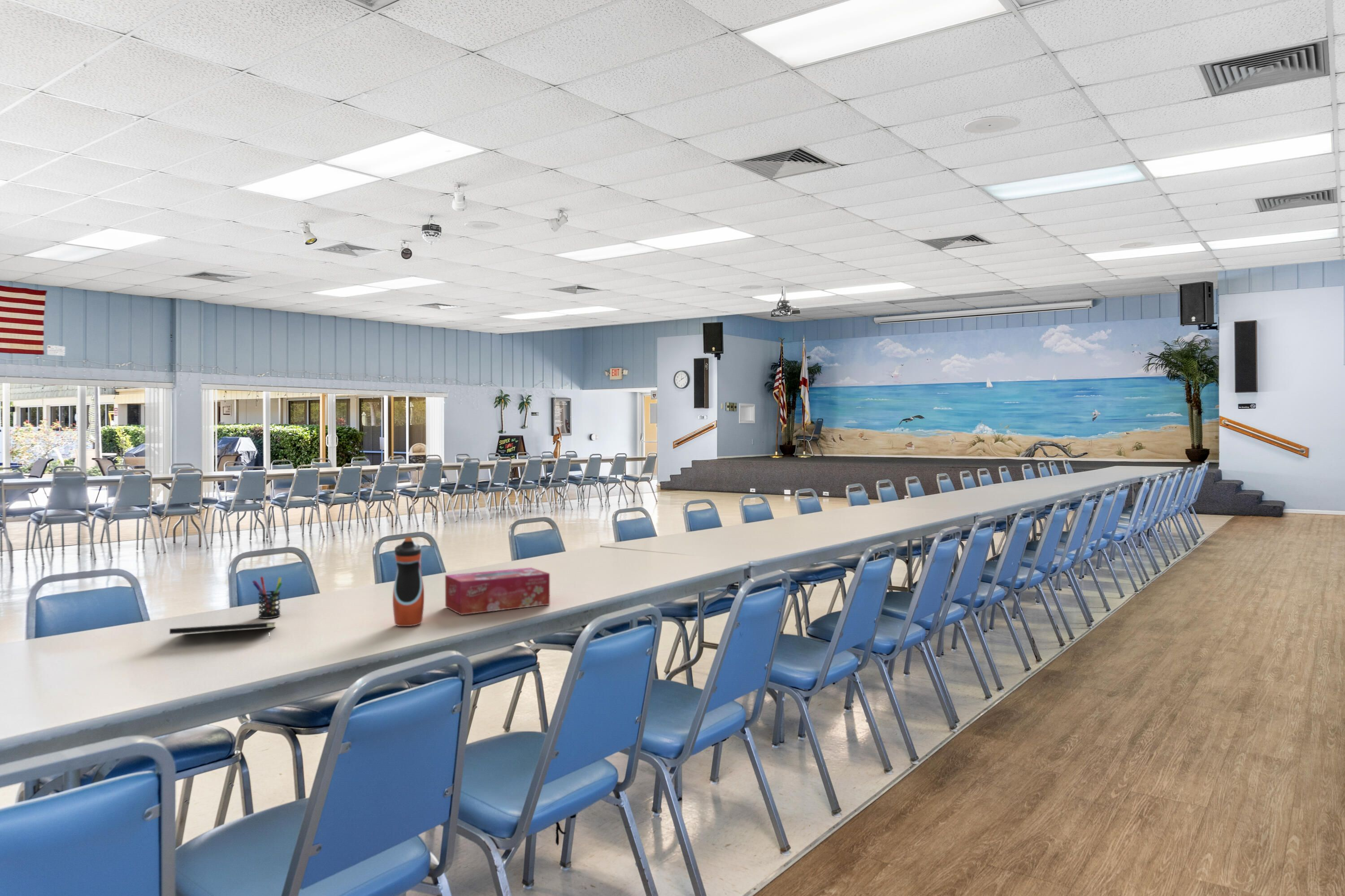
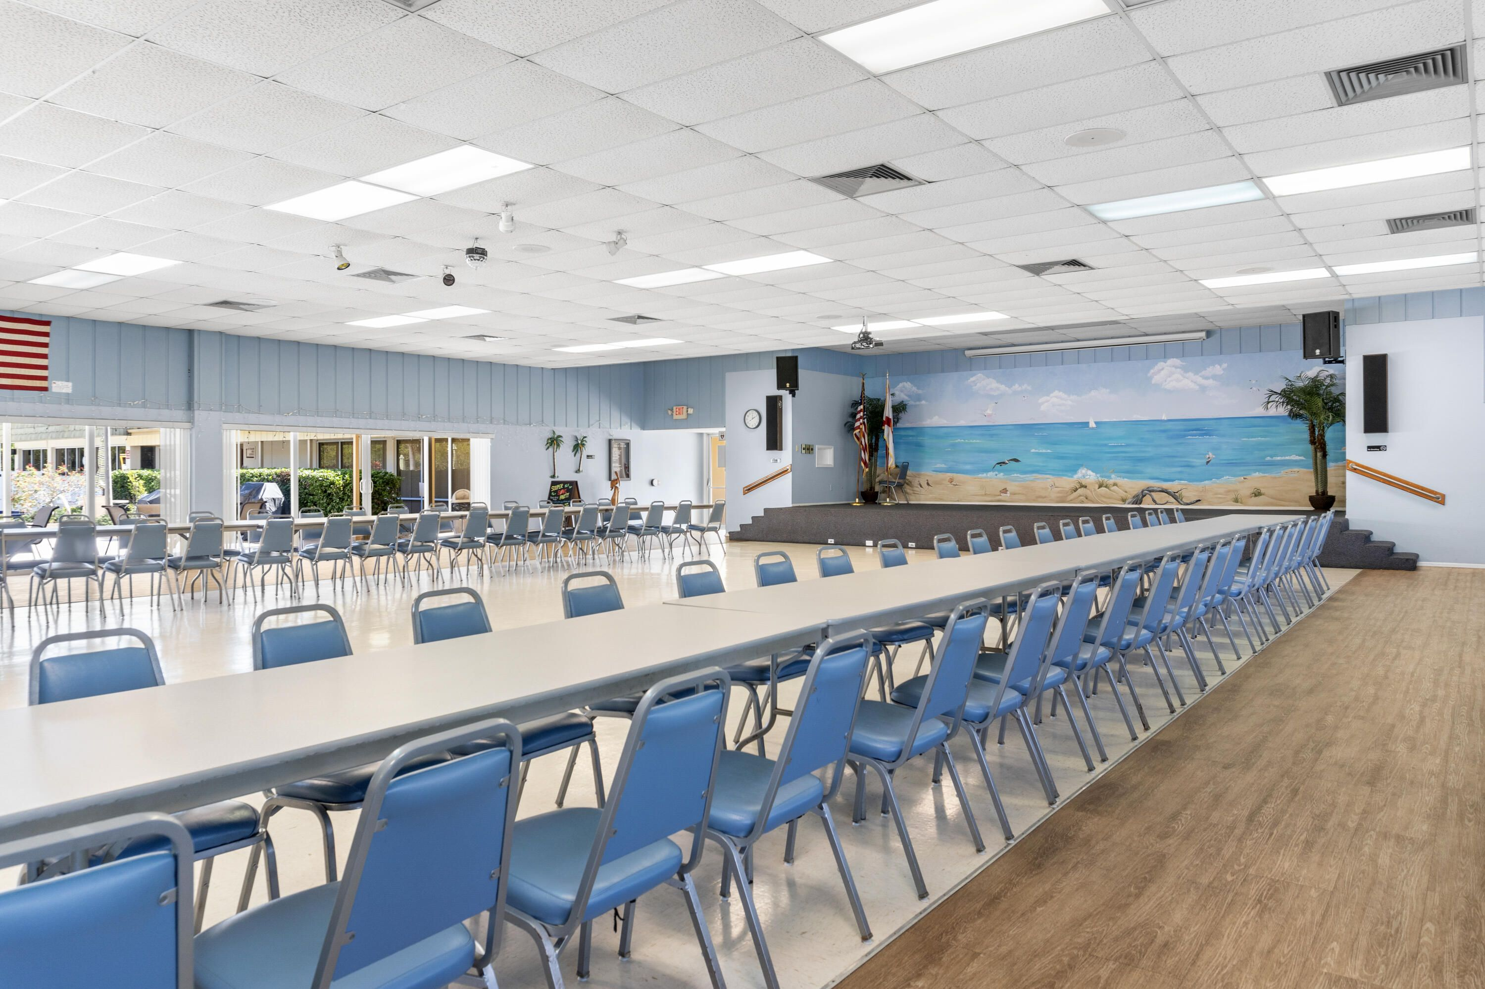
- tissue box (498, 590)
- water bottle (408, 580)
- notepad (225, 628)
- pen holder (270, 596)
